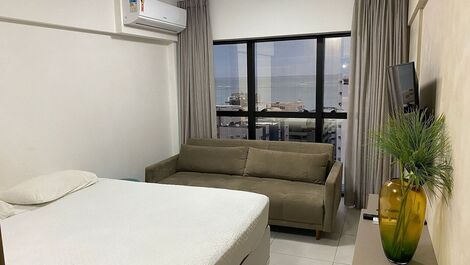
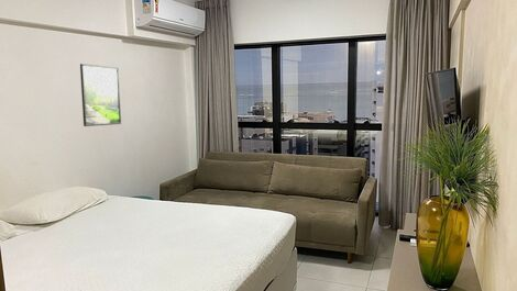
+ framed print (101, 96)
